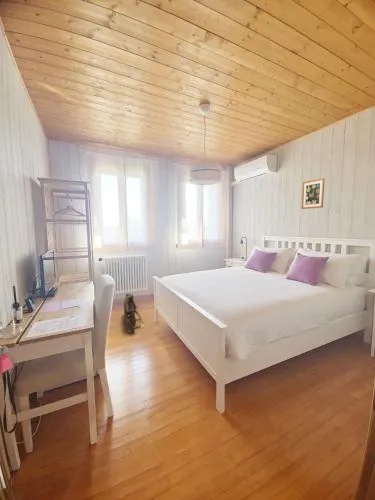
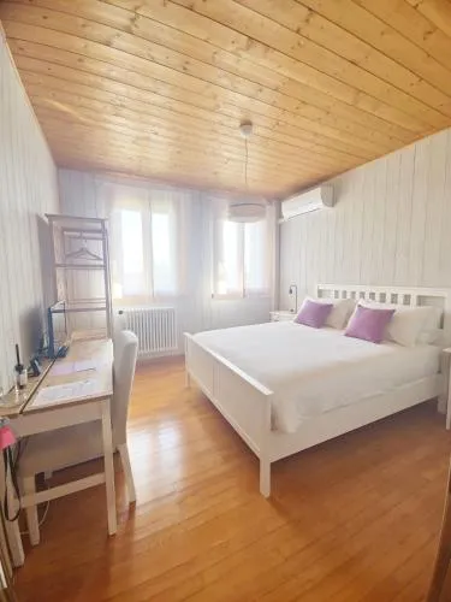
- backpack (132, 309)
- wall art (312, 194)
